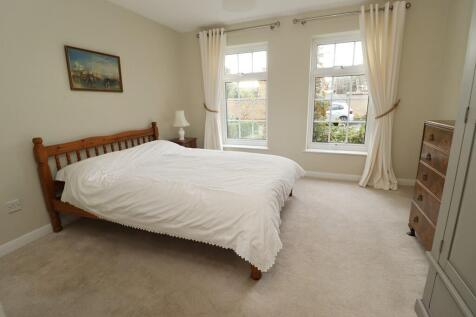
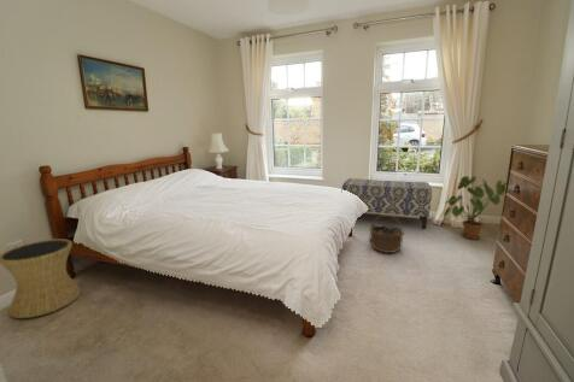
+ house plant (478, 206)
+ side table (42, 275)
+ bench (383, 201)
+ wicker basket (386, 231)
